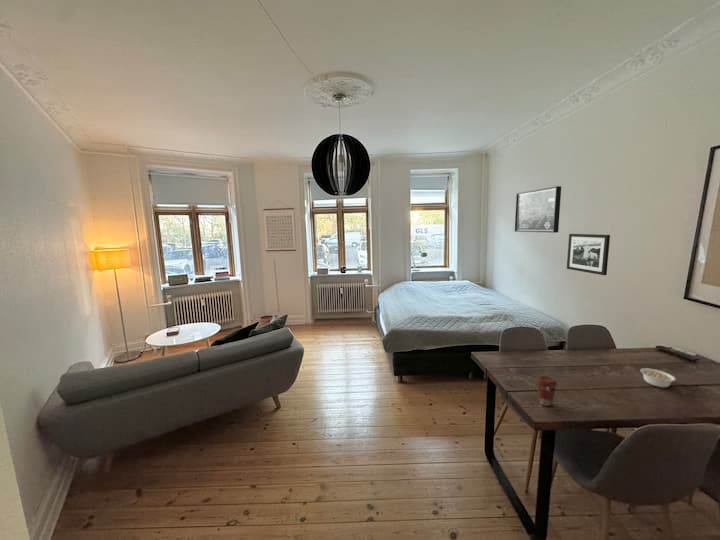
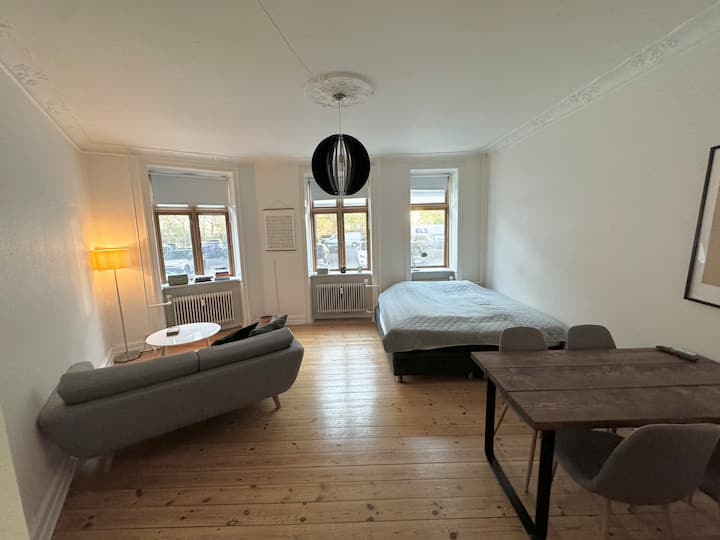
- legume (658, 378)
- coffee cup (546, 391)
- wall art (535, 211)
- picture frame (586, 253)
